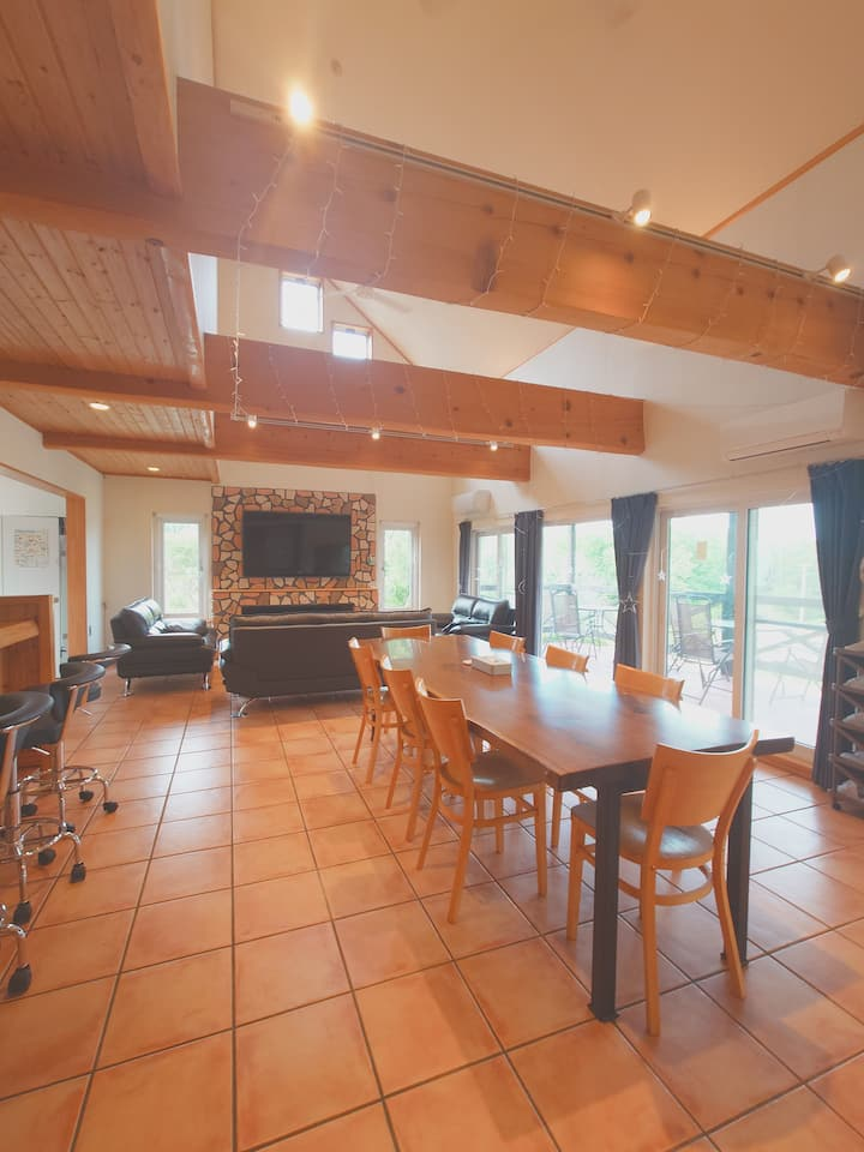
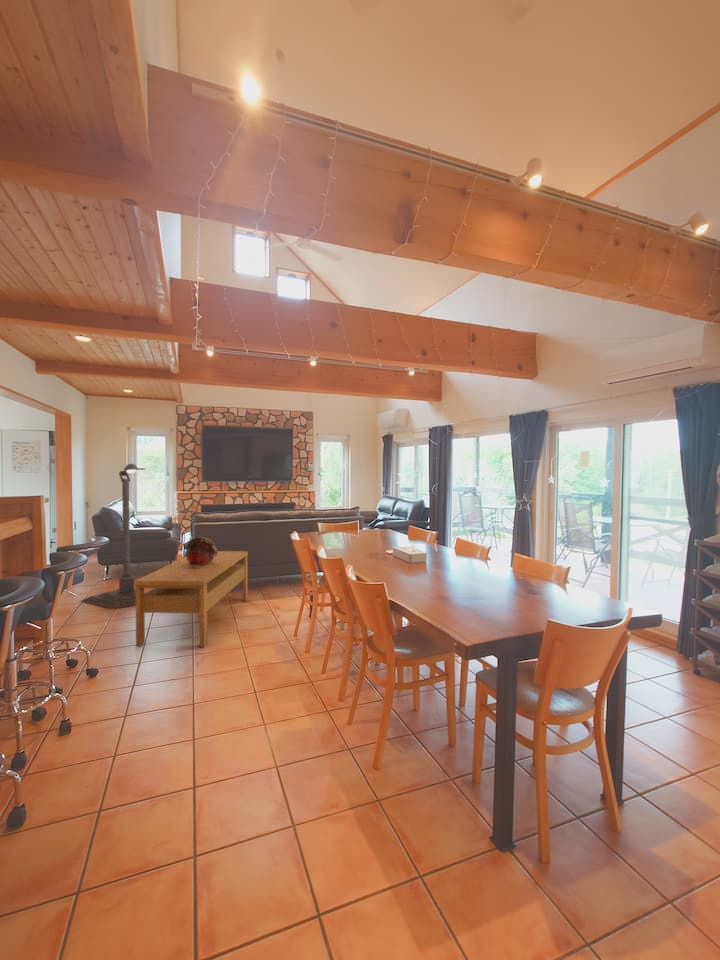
+ coffee table (200, 591)
+ street lamp (123, 531)
+ decorative bowl (199, 551)
